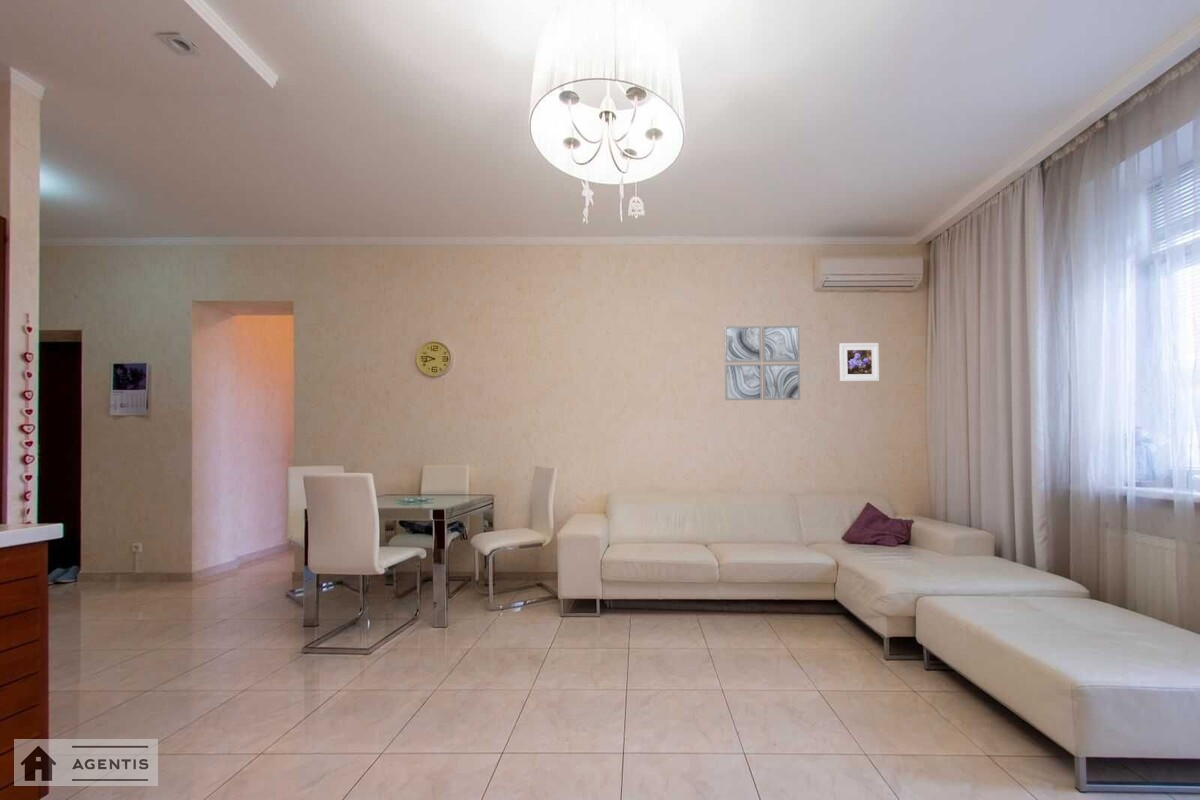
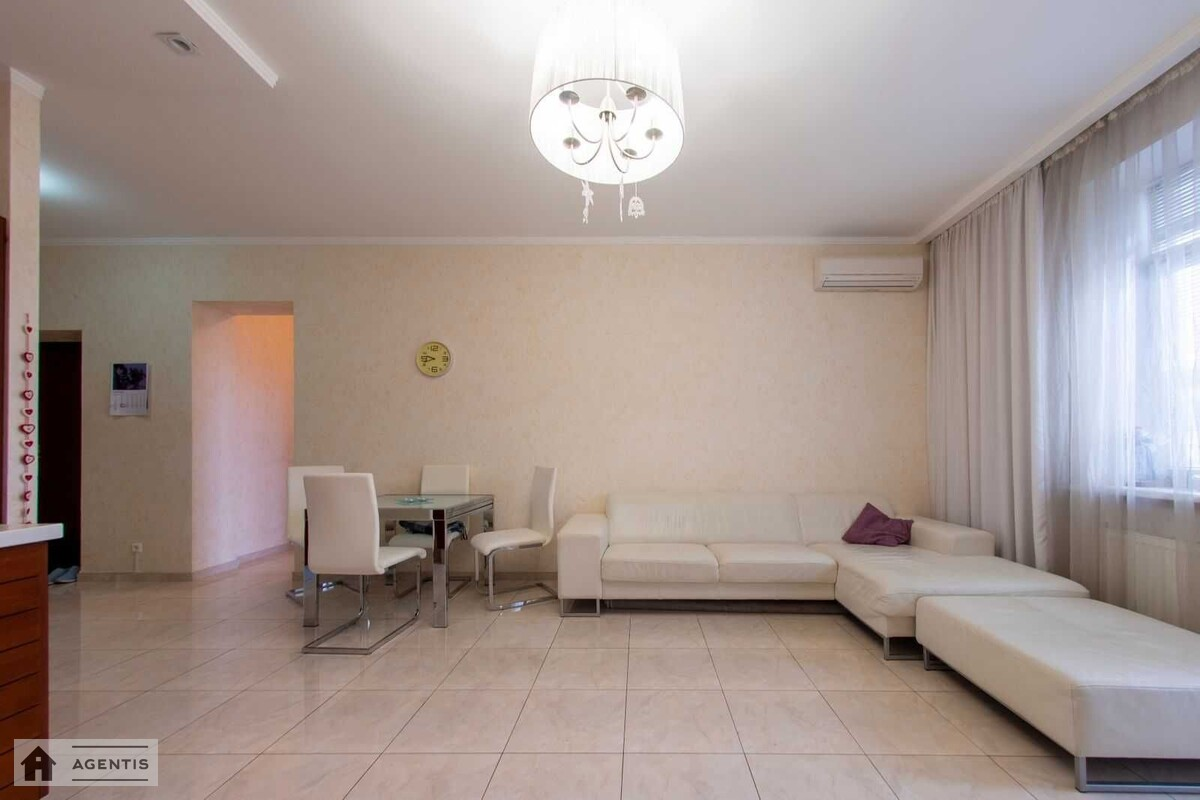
- wall art (763, 364)
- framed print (859, 362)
